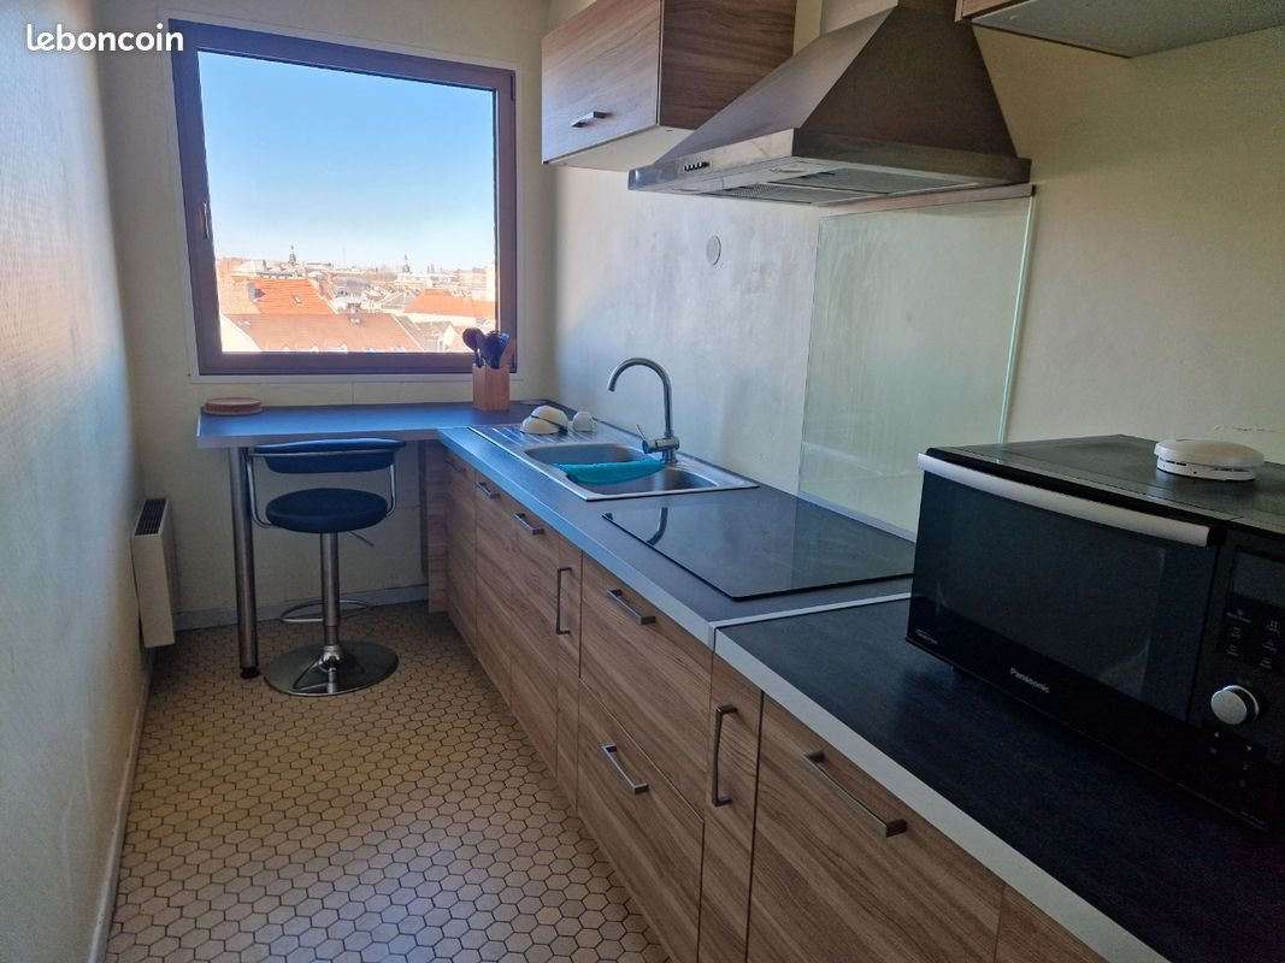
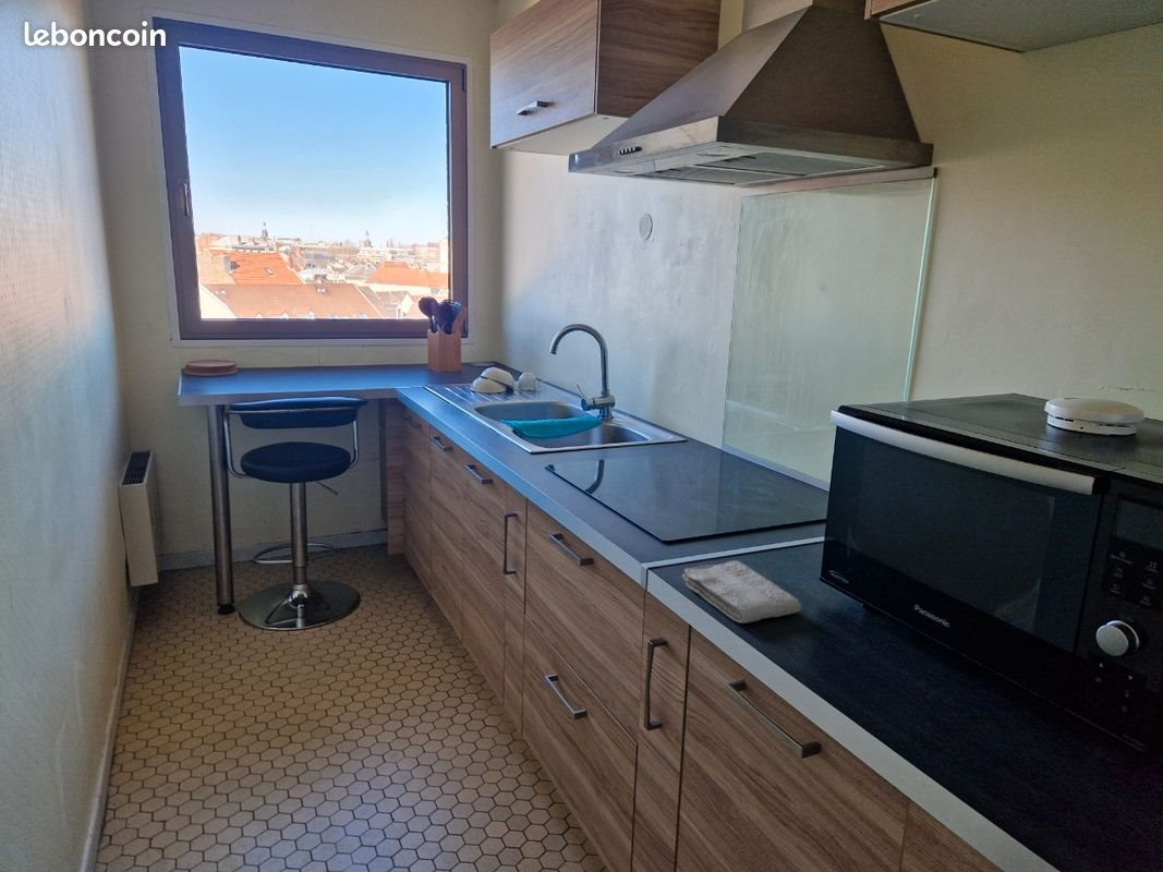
+ washcloth (738, 589)
